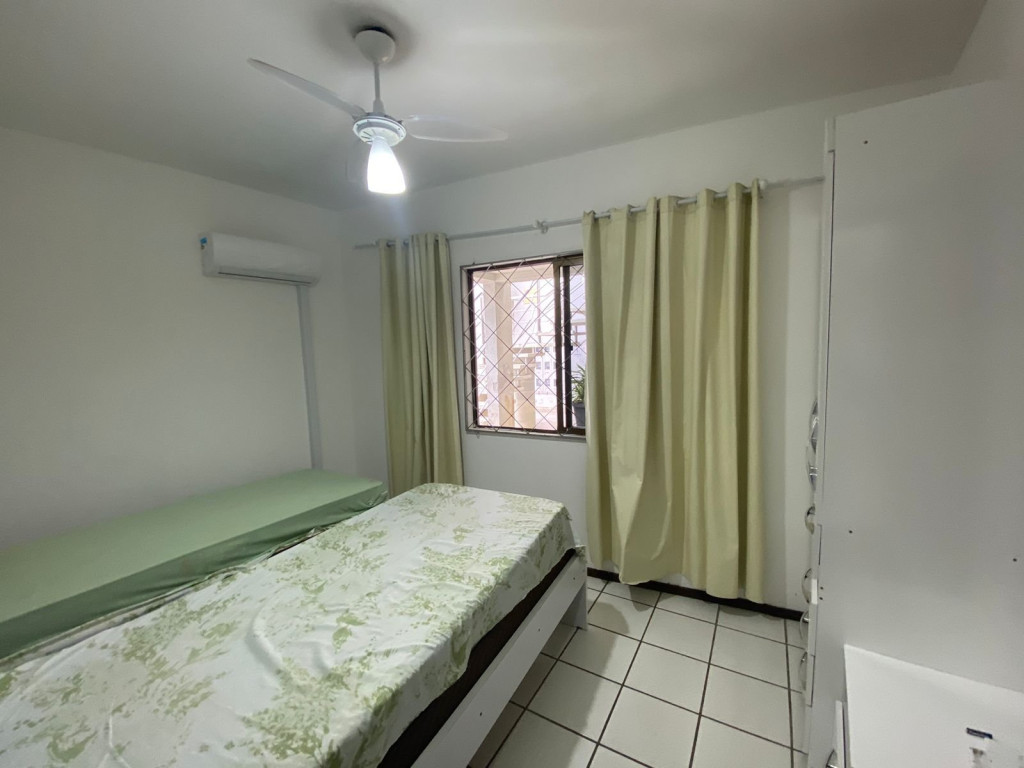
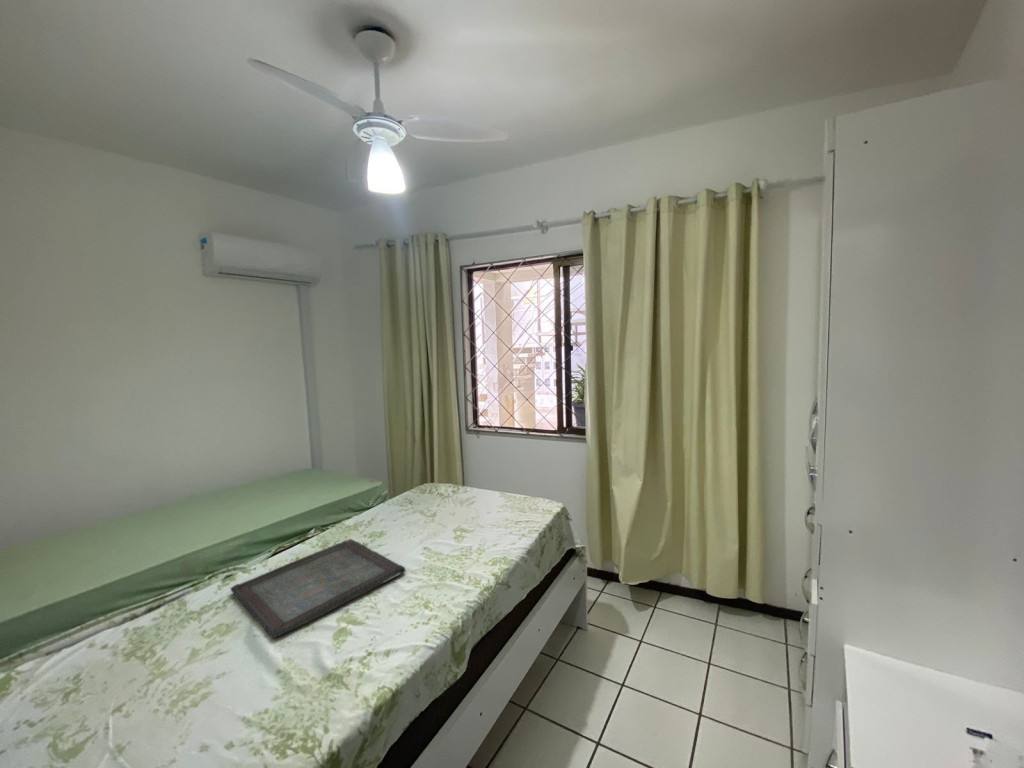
+ serving tray (320, 578)
